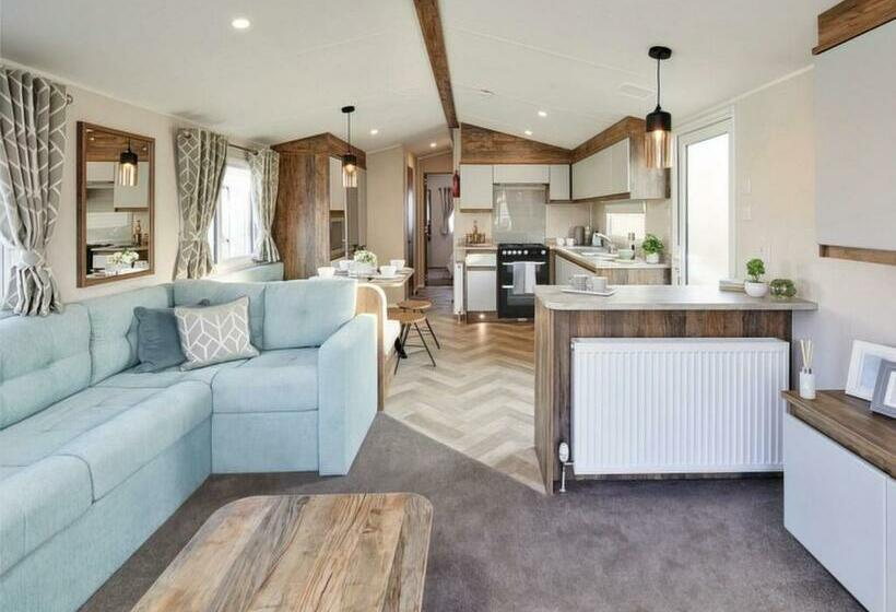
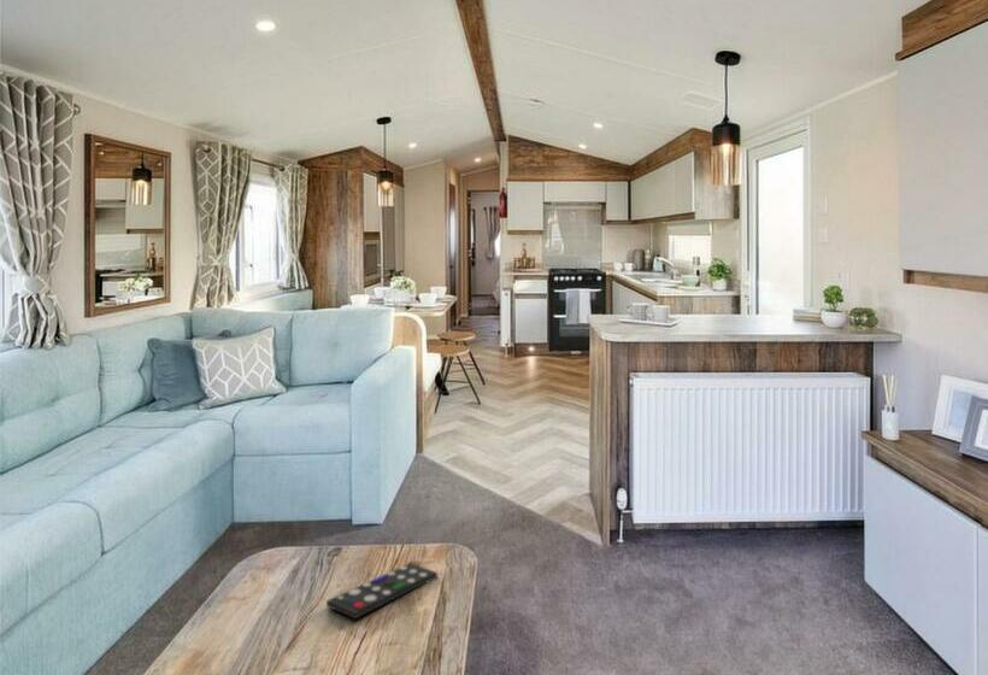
+ remote control (384, 587)
